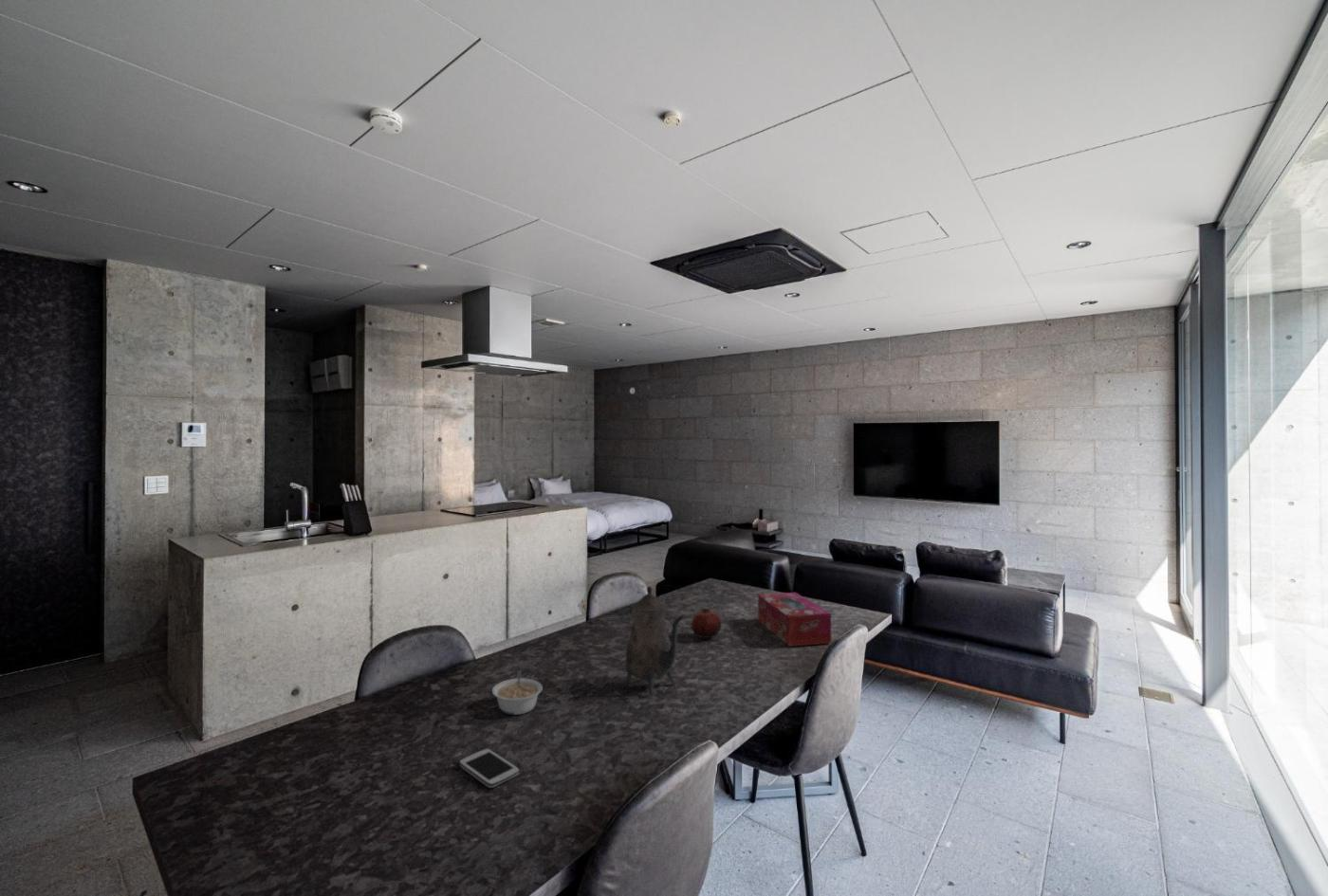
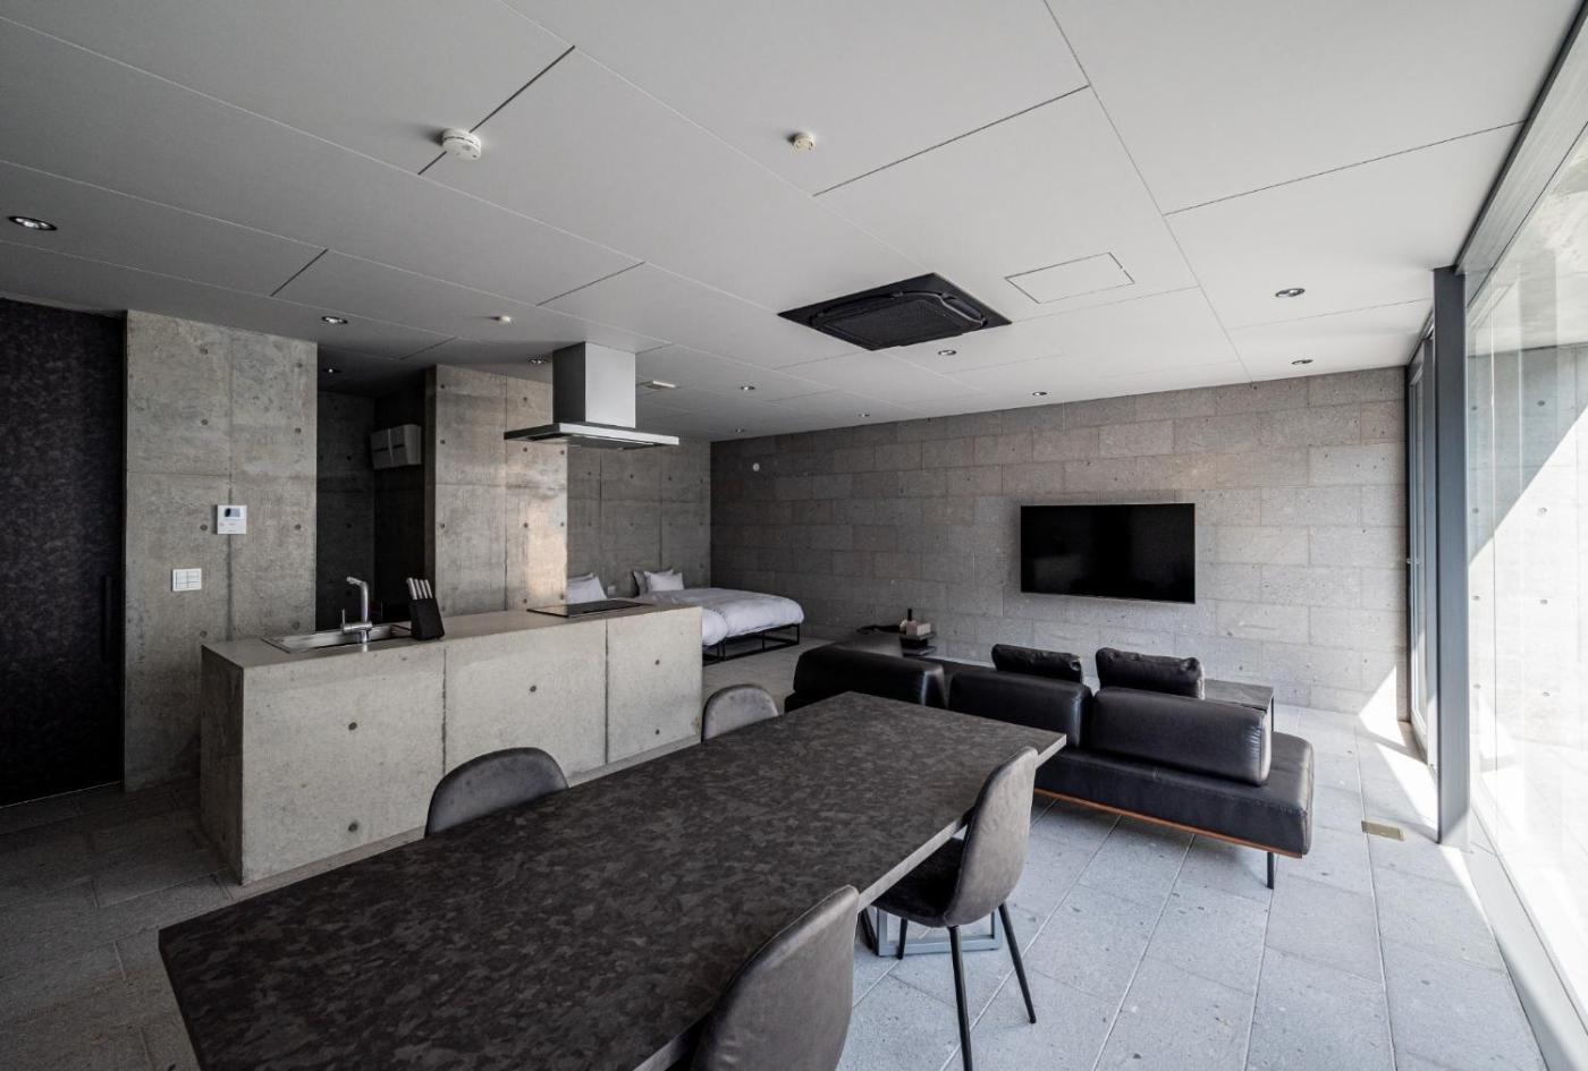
- fruit (706, 623)
- tissue box (792, 617)
- legume (516, 695)
- smartphone (489, 767)
- teapot (655, 637)
